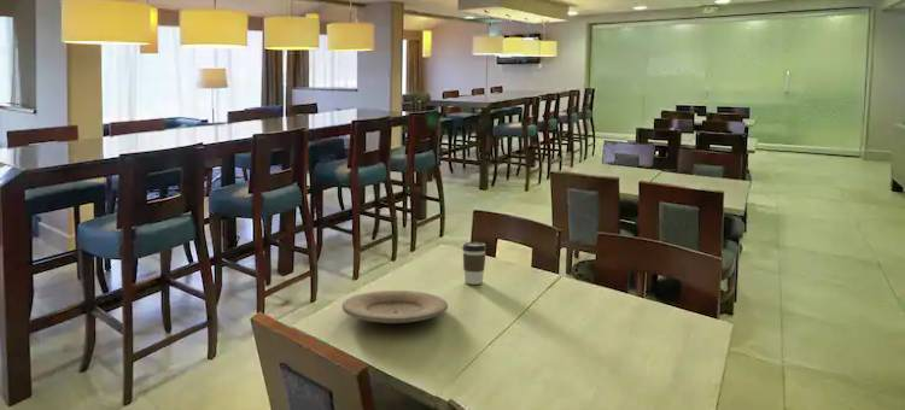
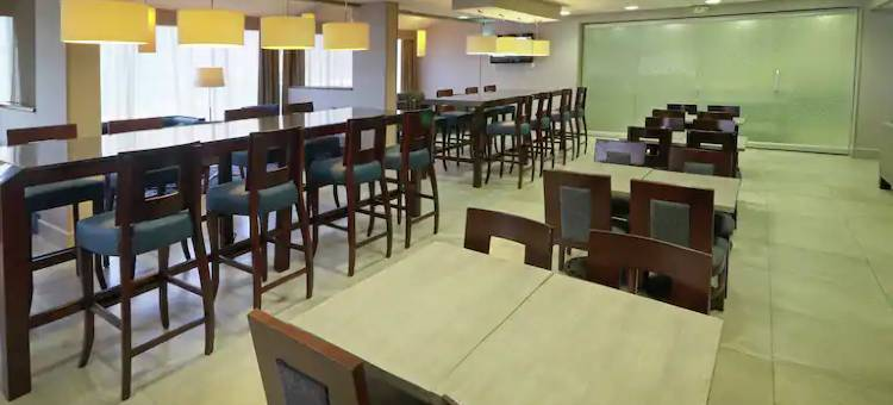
- plate (395, 309)
- coffee cup (473, 263)
